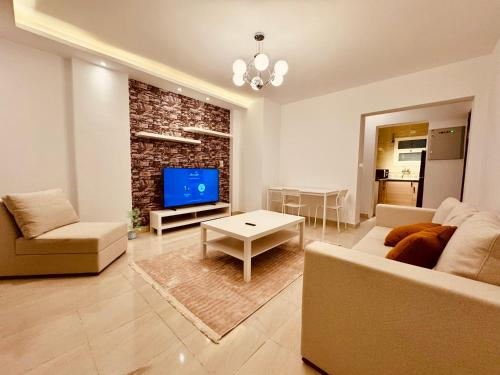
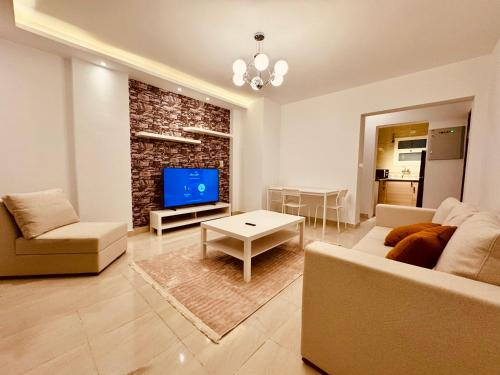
- potted plant (134, 221)
